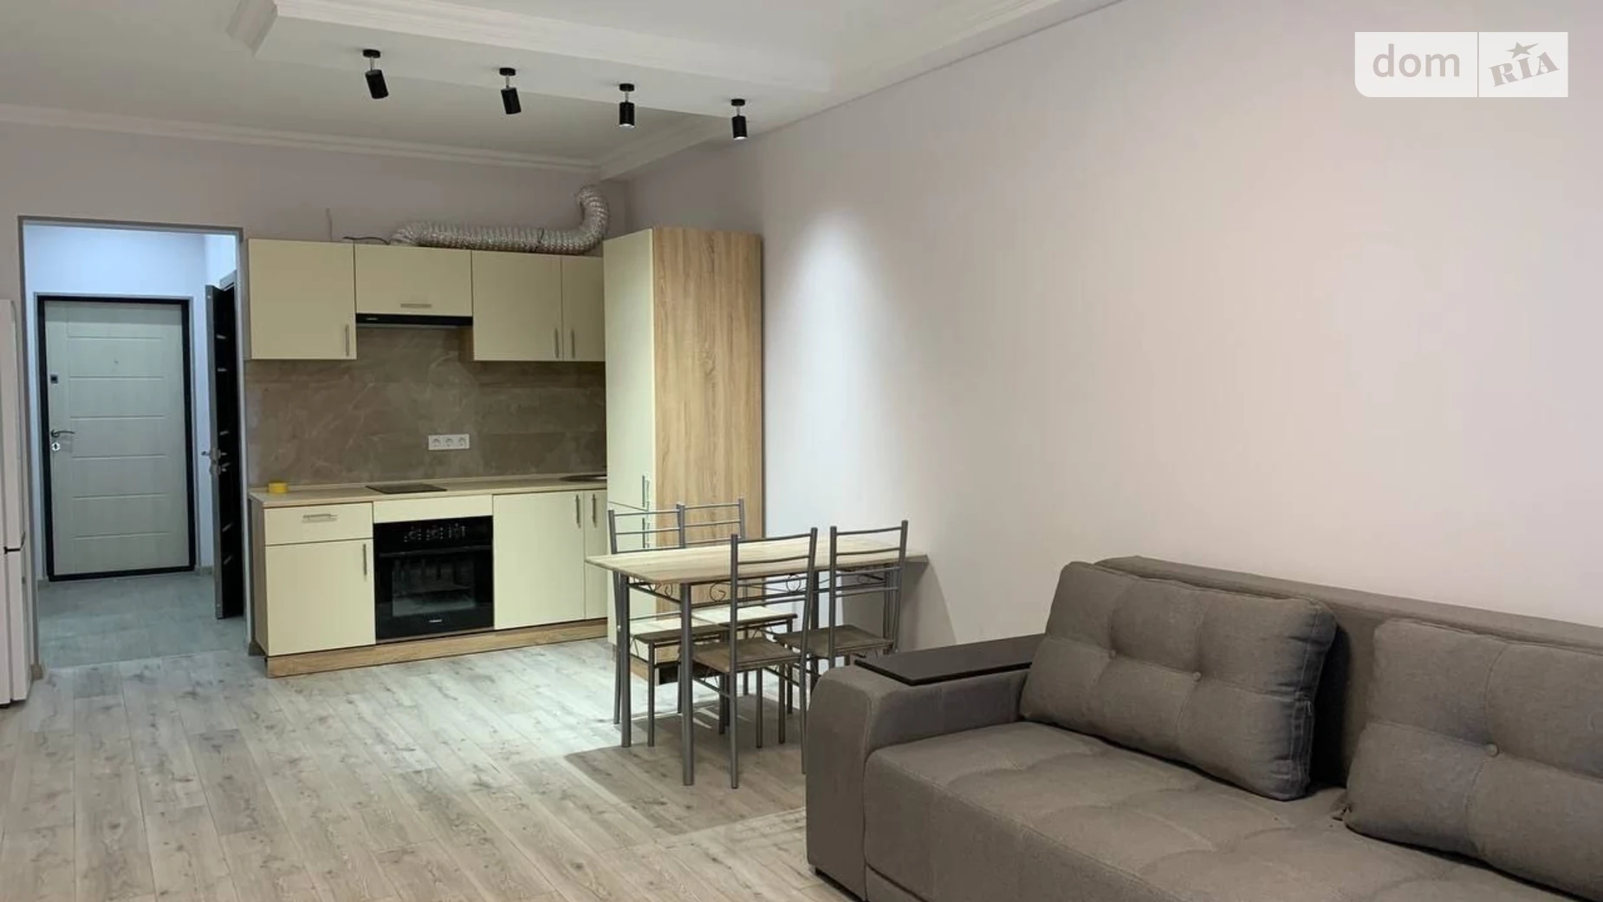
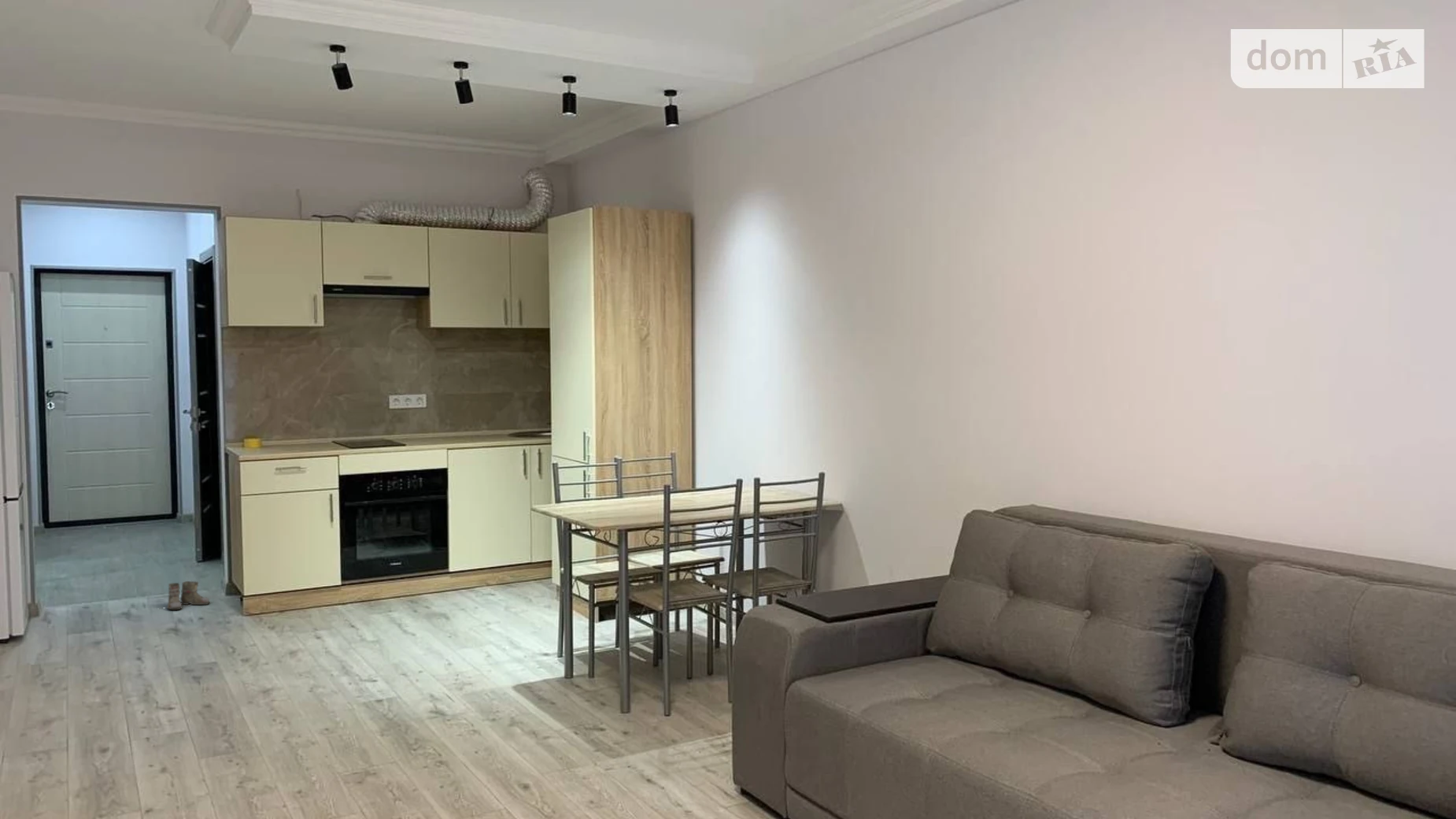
+ boots (183, 595)
